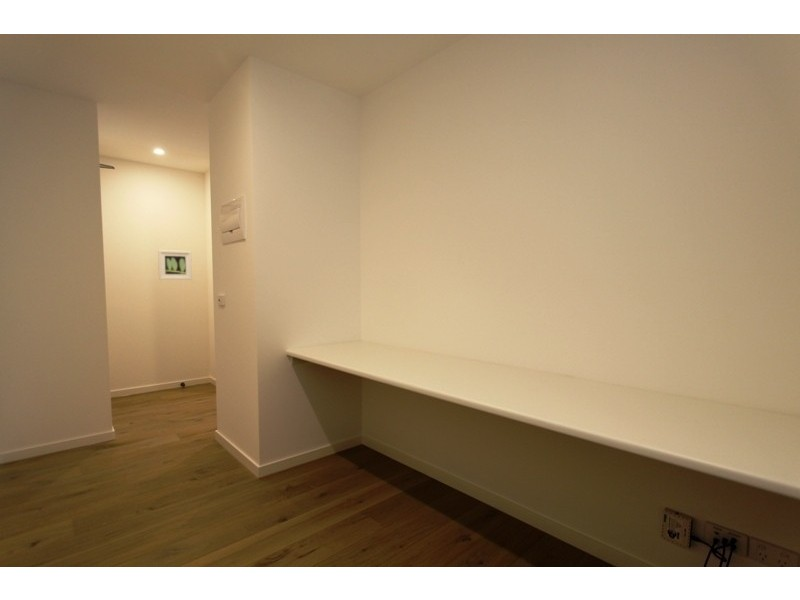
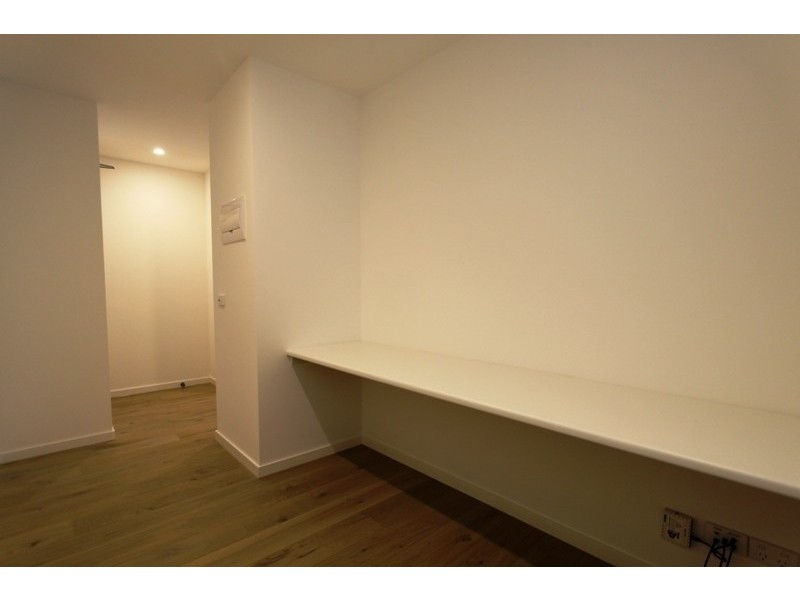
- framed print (175, 265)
